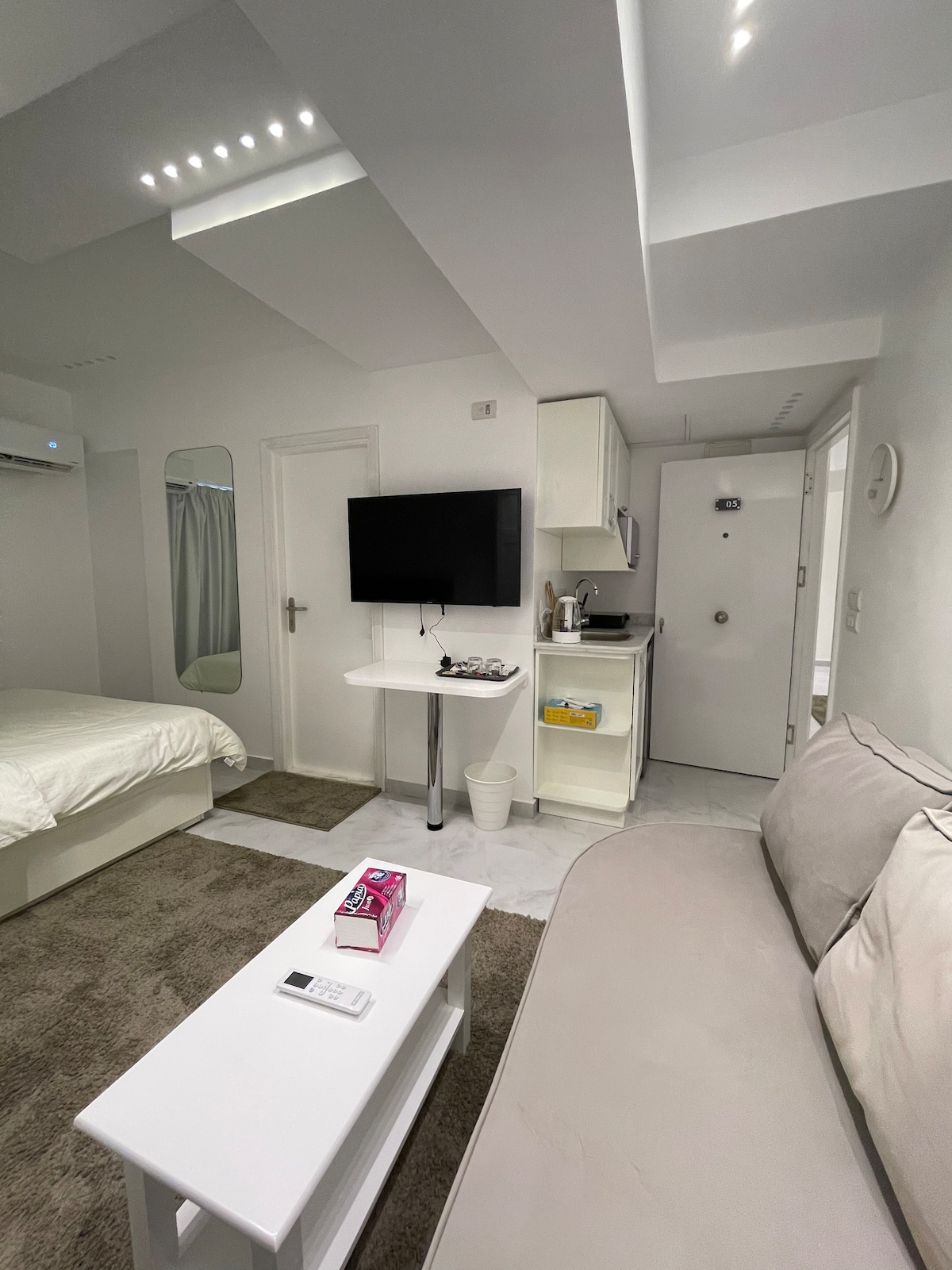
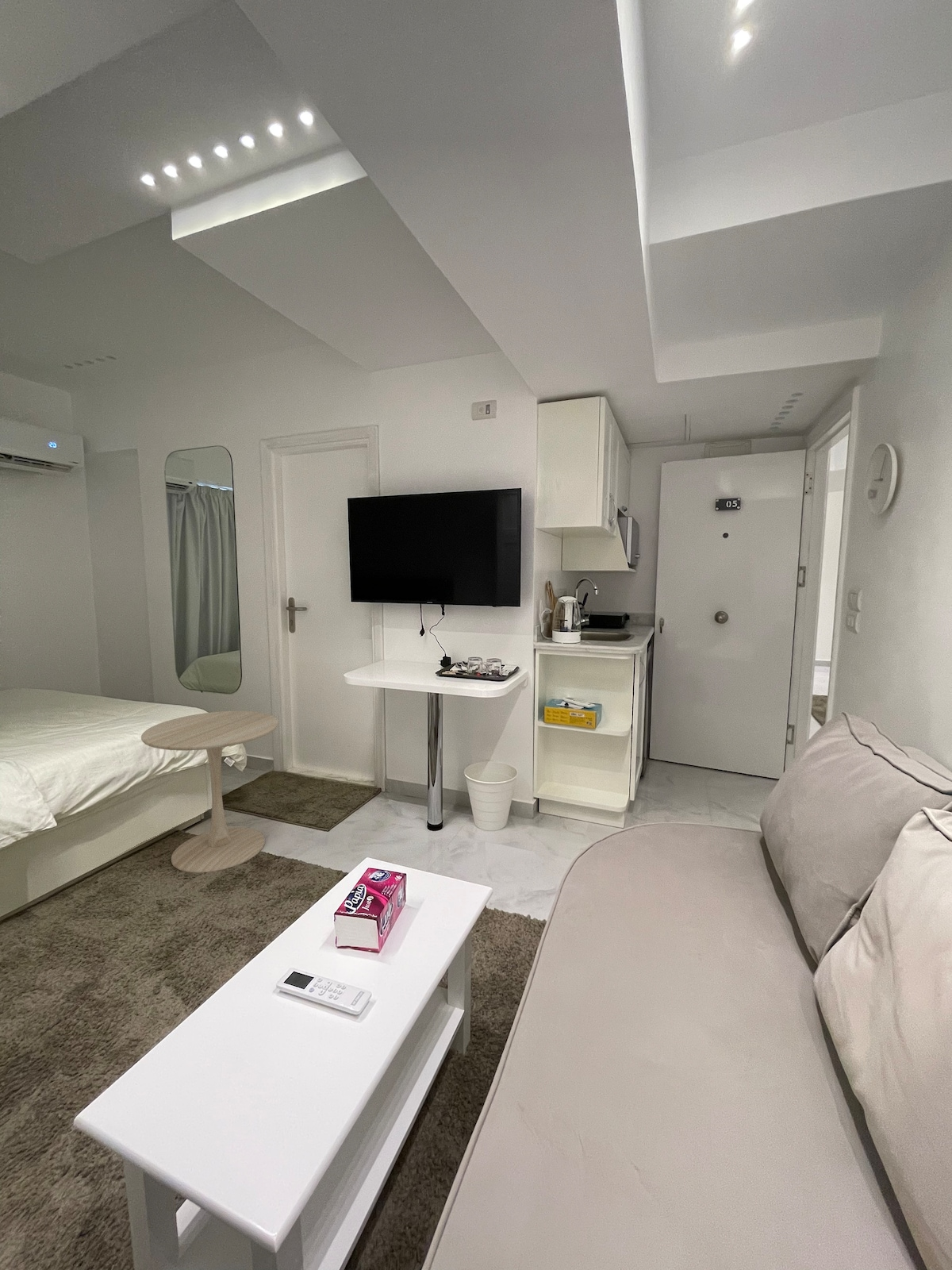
+ side table (217, 789)
